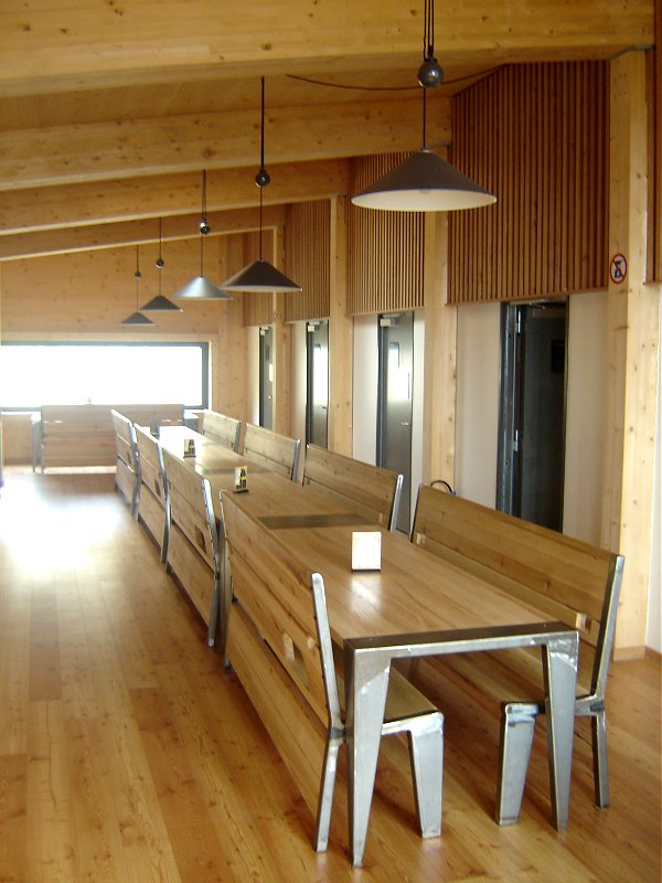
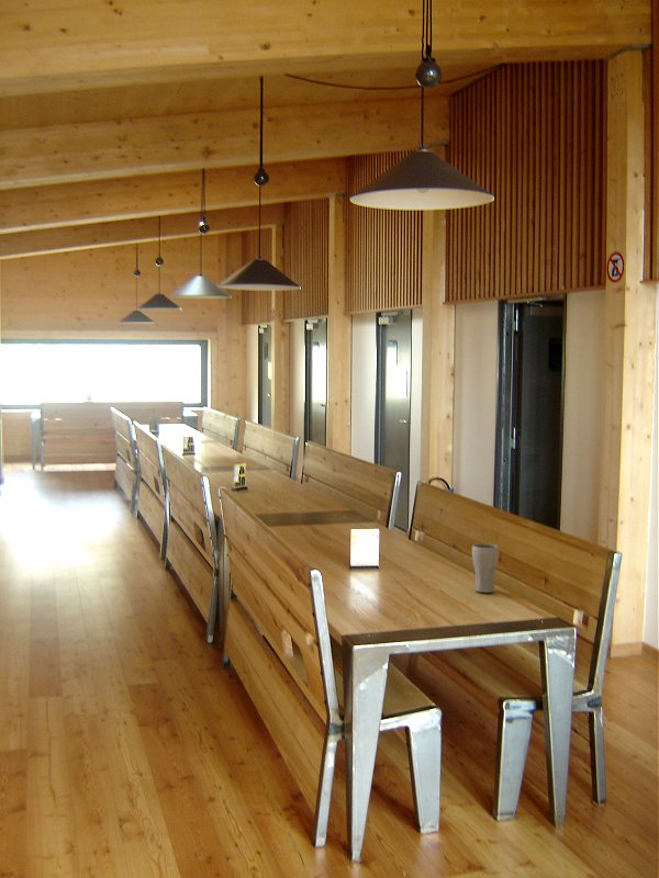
+ drinking glass (484, 567)
